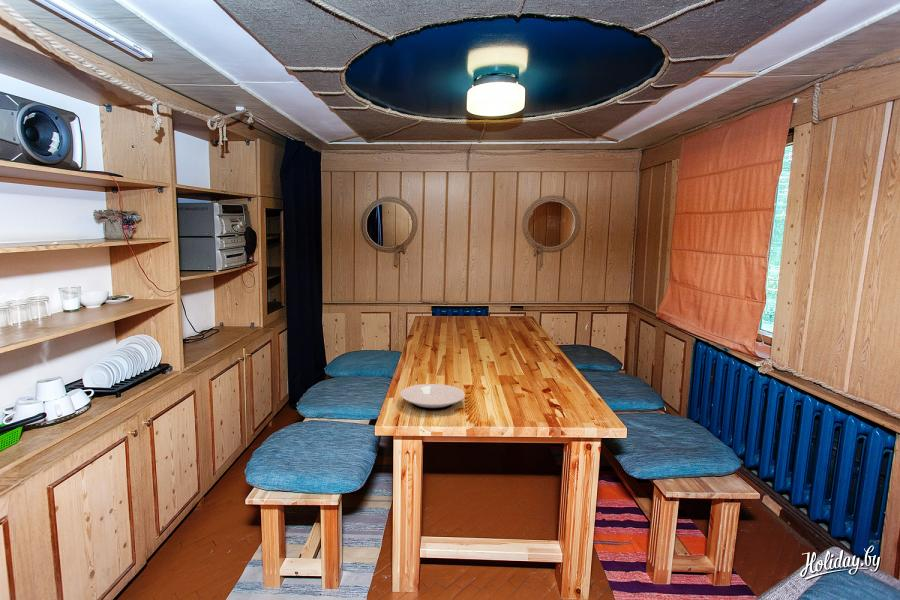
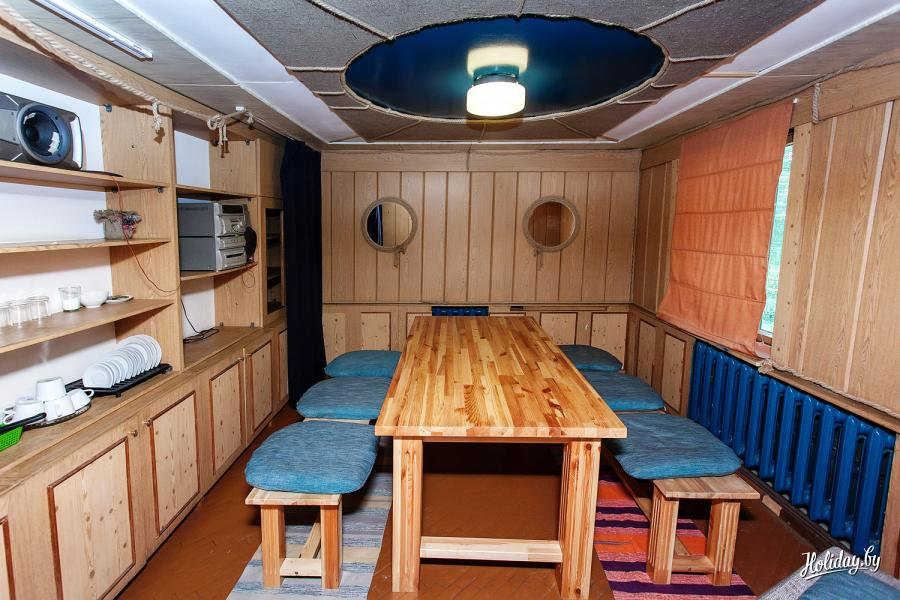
- plate (432, 398)
